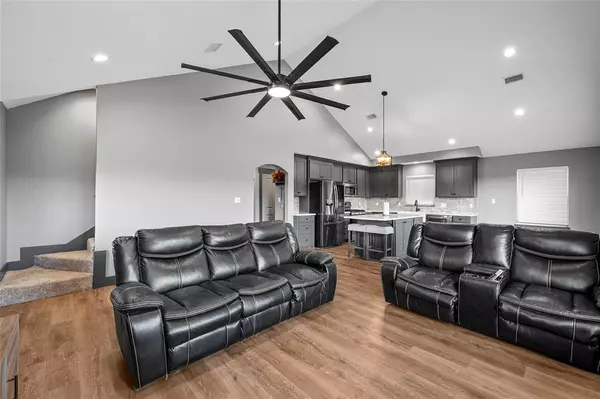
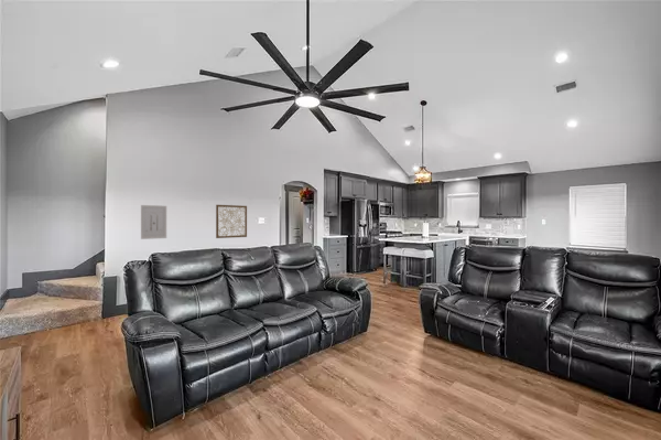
+ wall art (153, 222)
+ wall art (230, 222)
